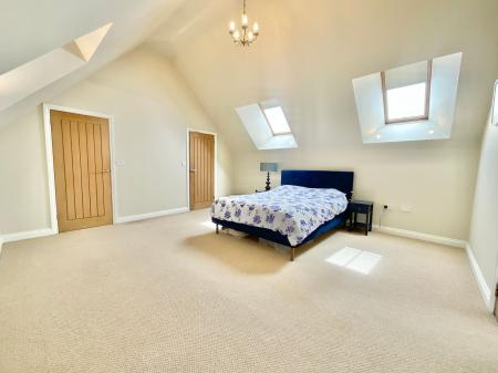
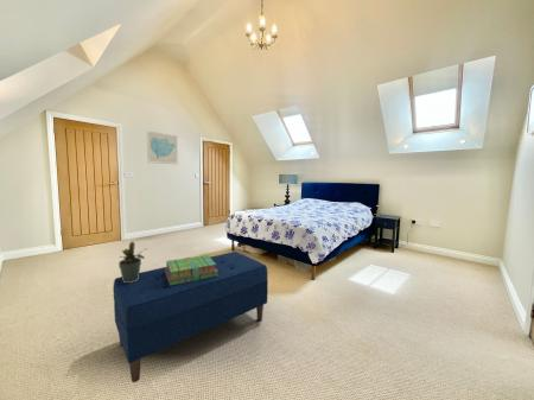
+ stack of books (191, 267)
+ potted plant (133, 260)
+ wall art (163, 148)
+ bench (197, 300)
